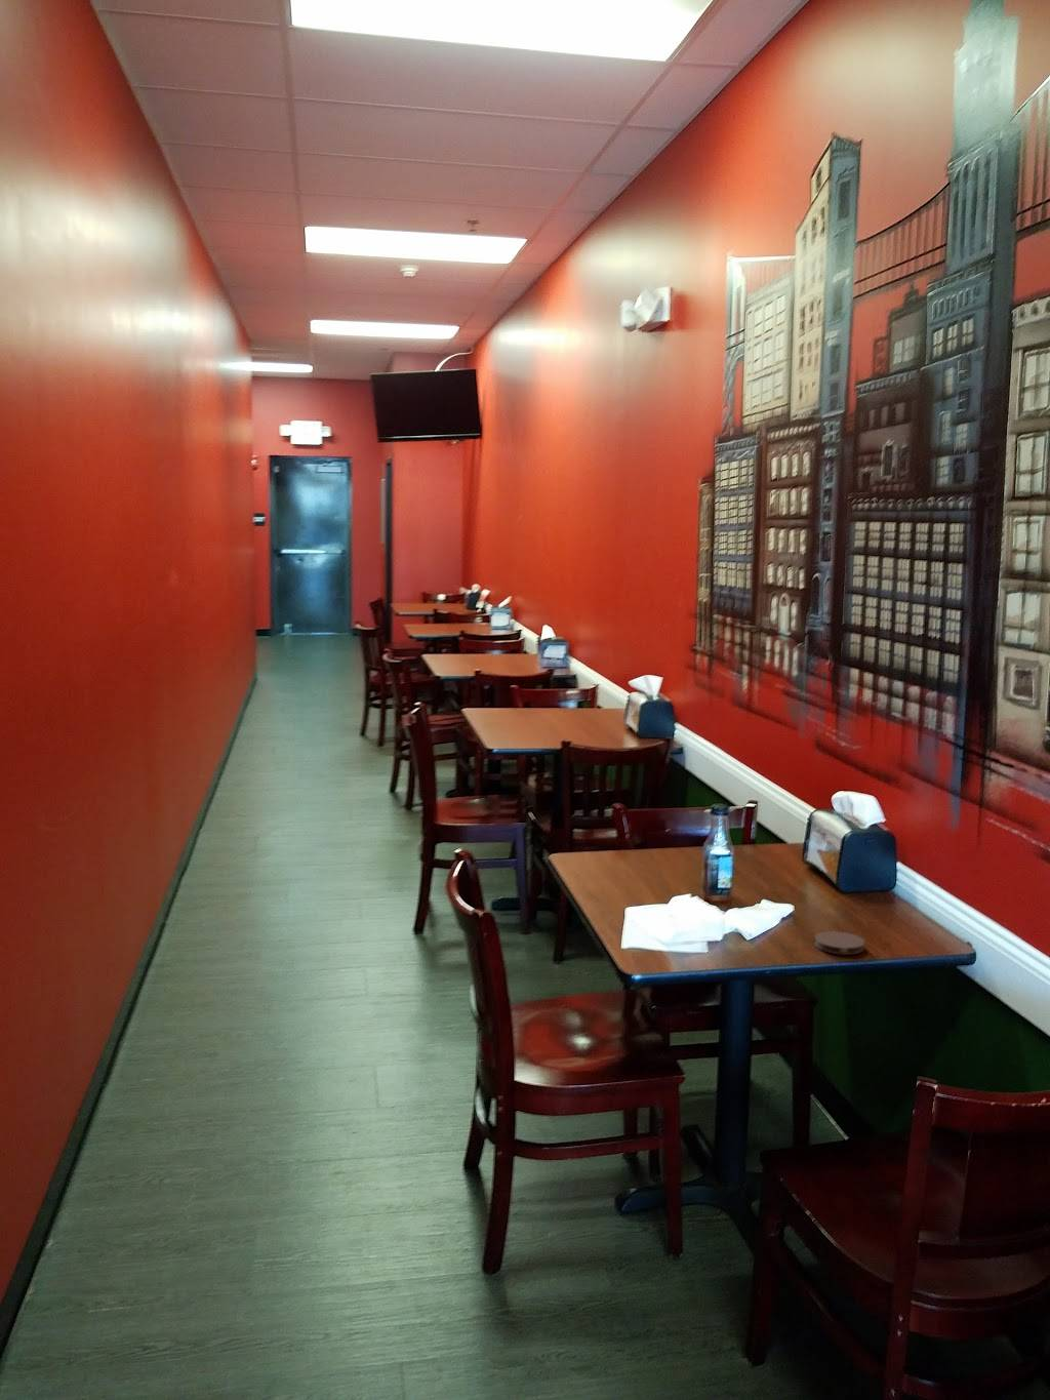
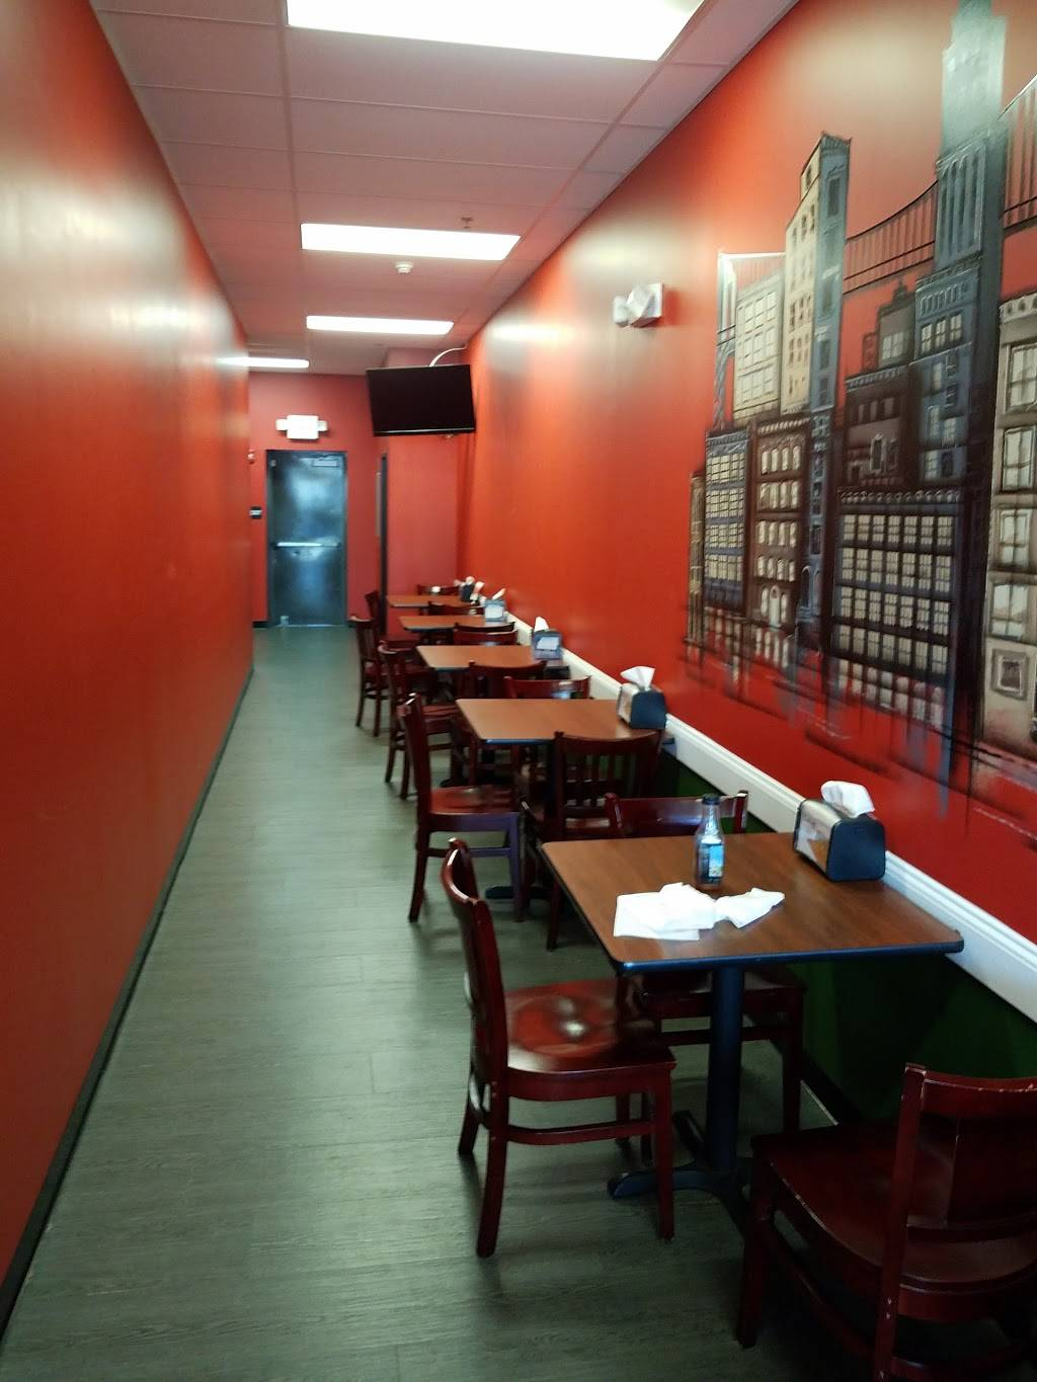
- coaster (838, 942)
